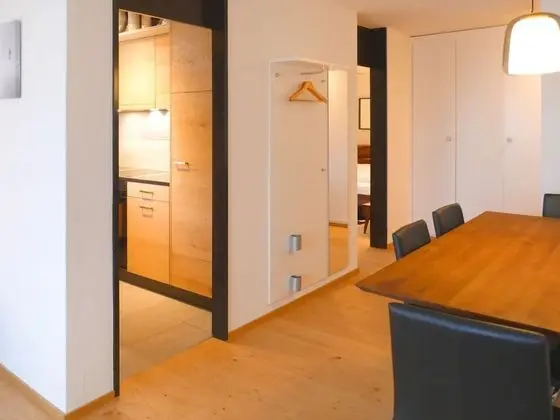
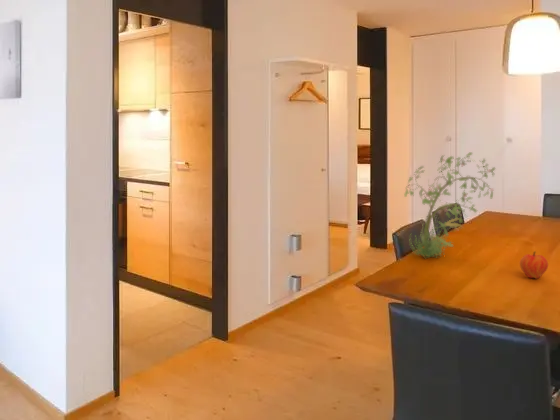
+ plant (450, 206)
+ fruit (533, 264)
